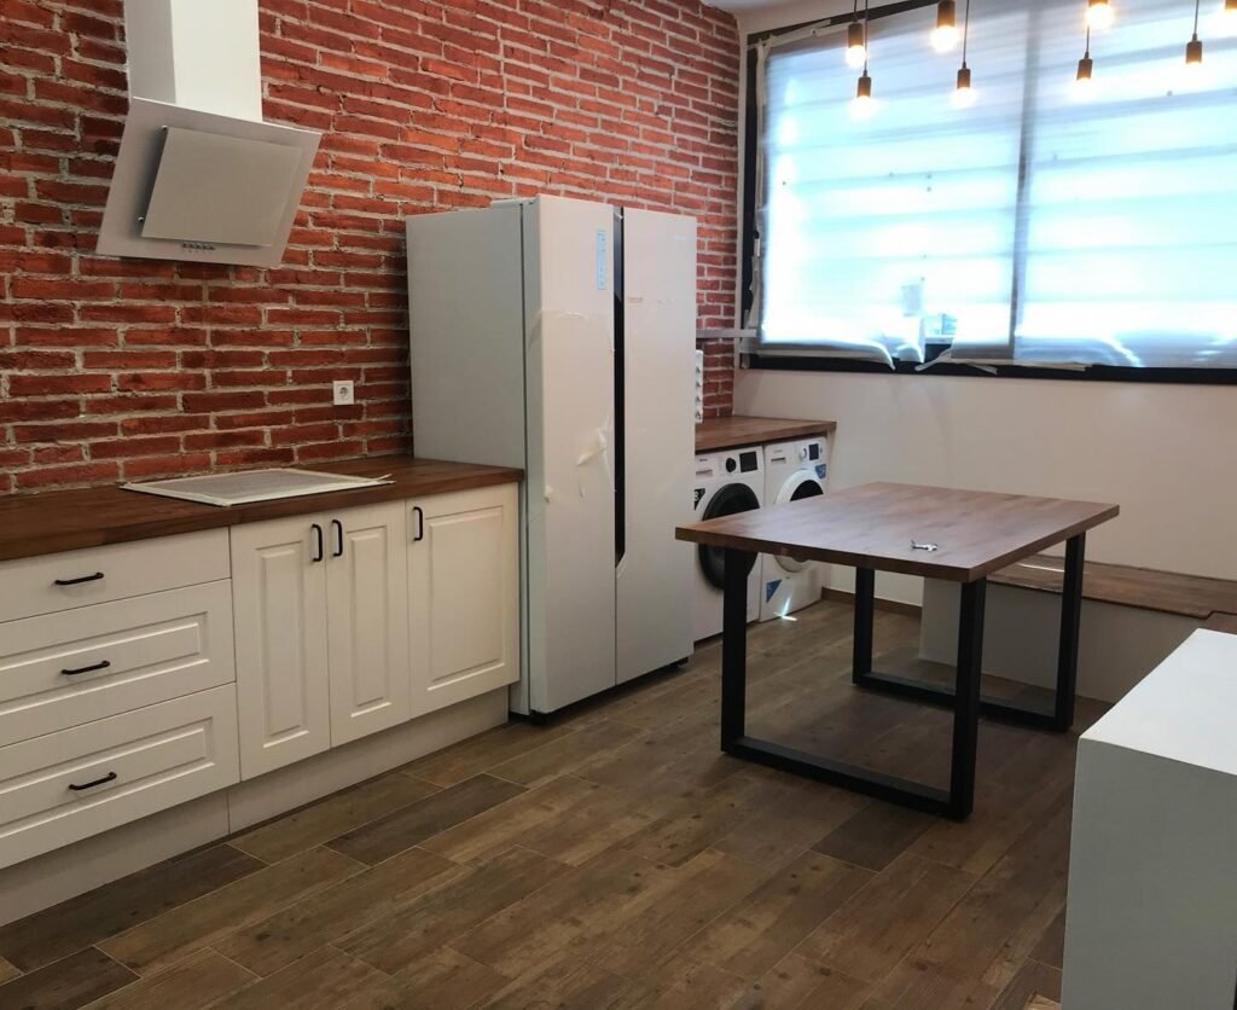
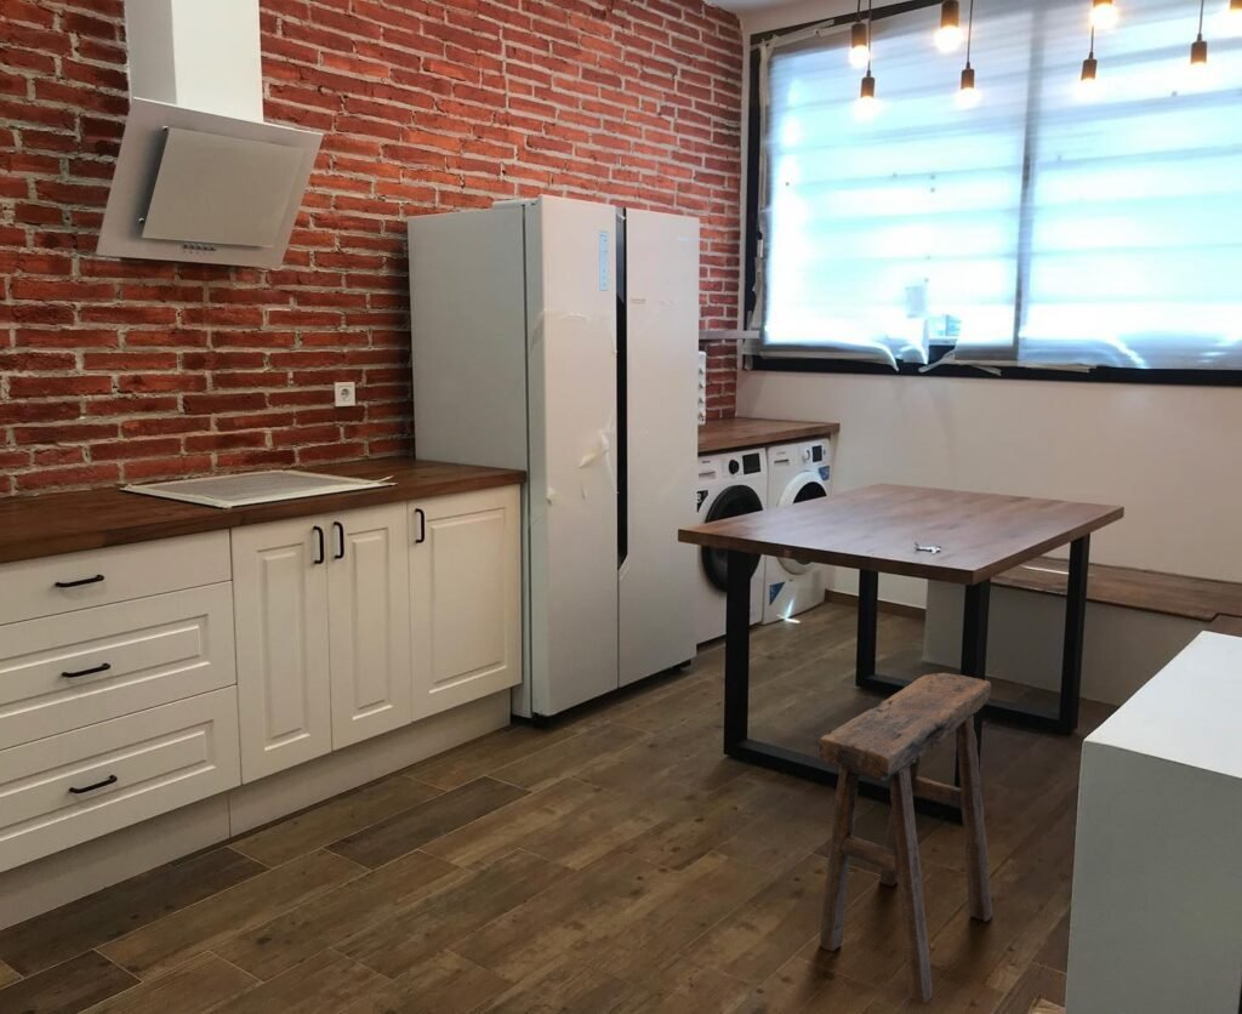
+ stool (910, 821)
